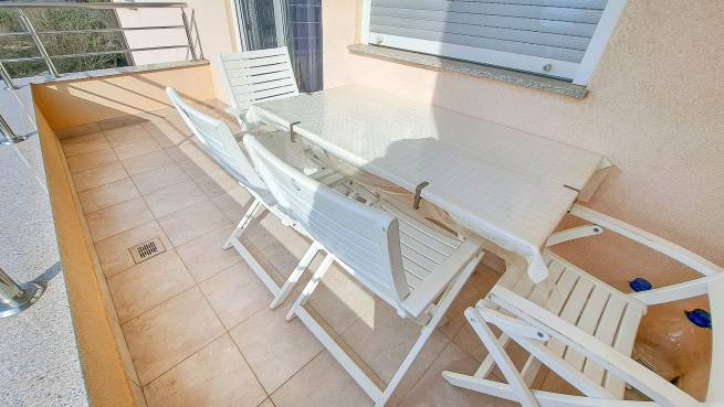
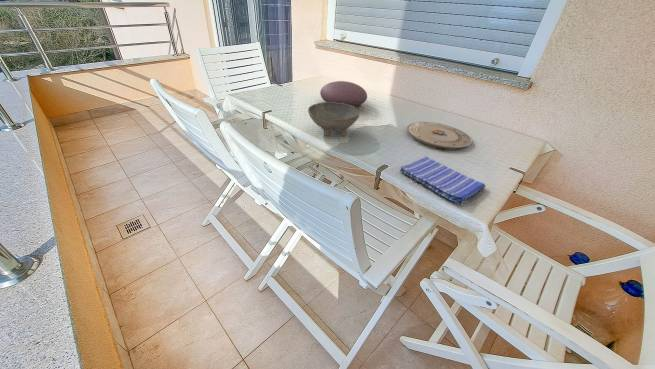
+ dish towel (441, 176)
+ plate (438, 134)
+ plate (343, 94)
+ bowl (333, 120)
